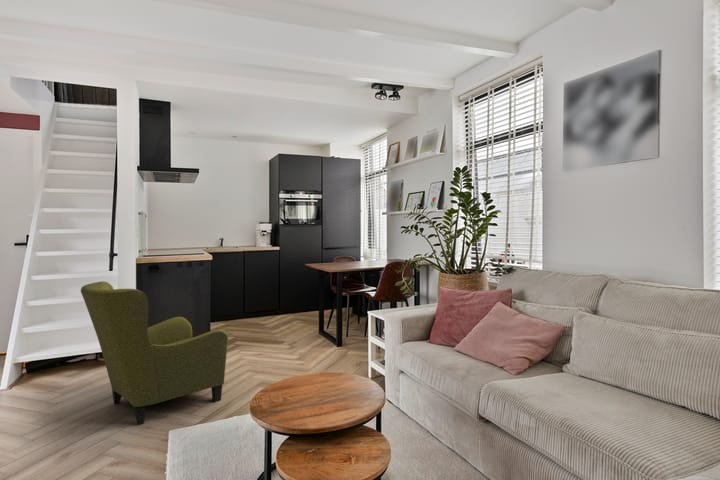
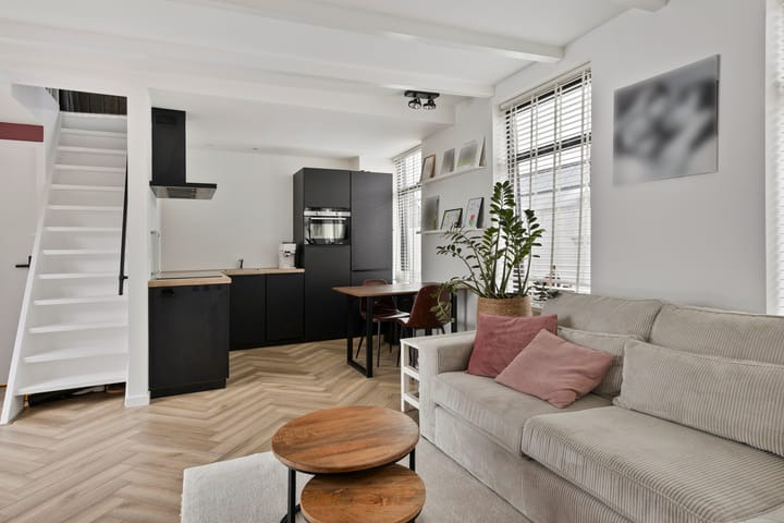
- armchair (154, 343)
